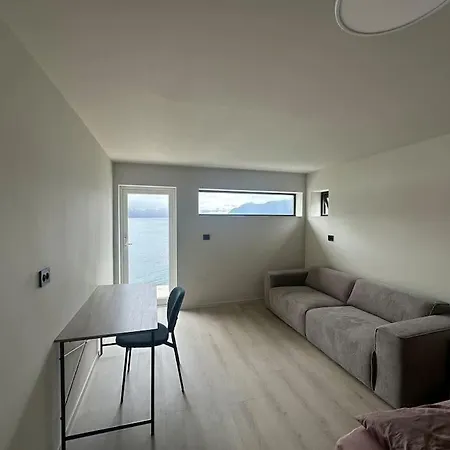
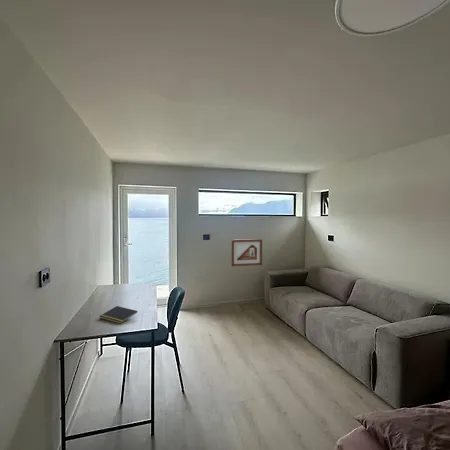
+ notepad (118, 314)
+ picture frame (247, 252)
